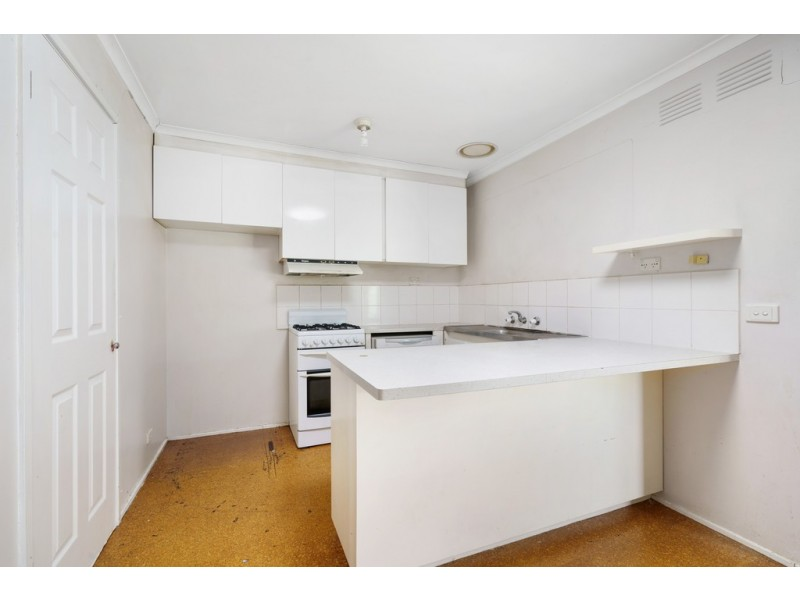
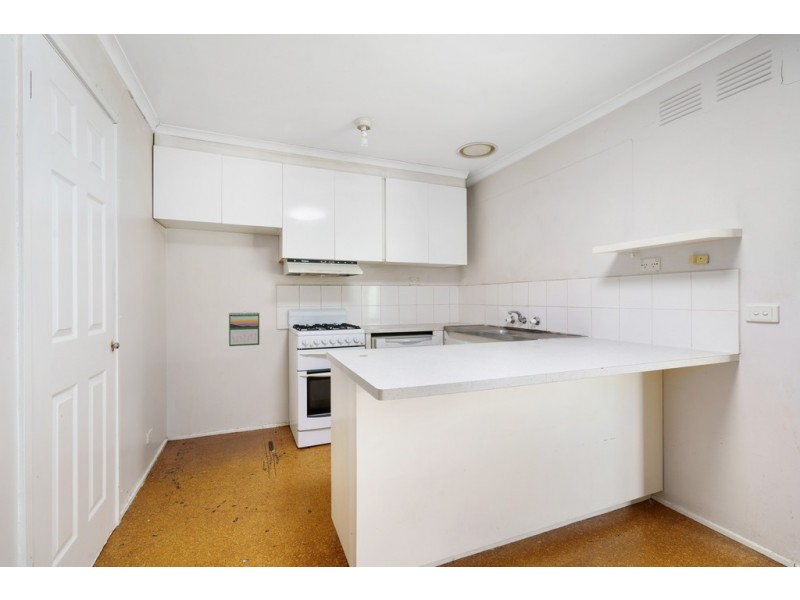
+ calendar (244, 328)
